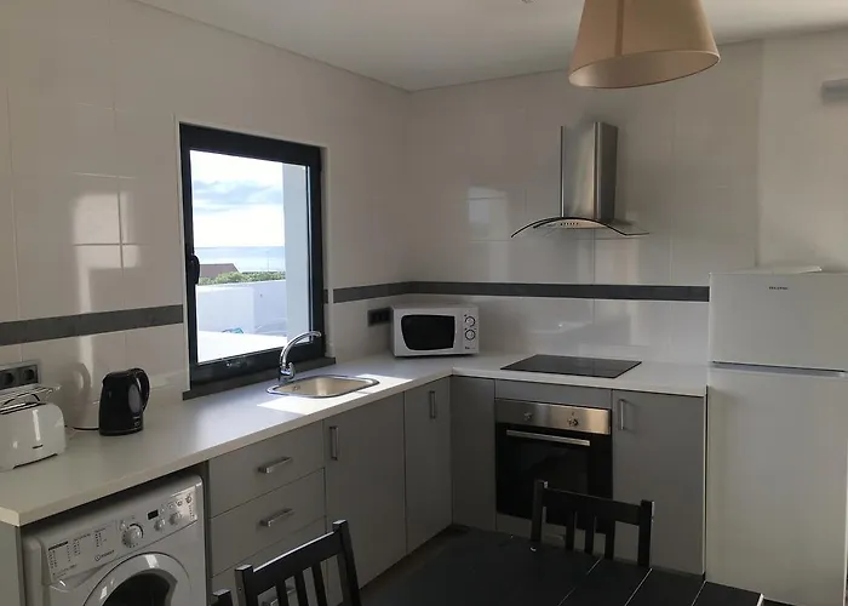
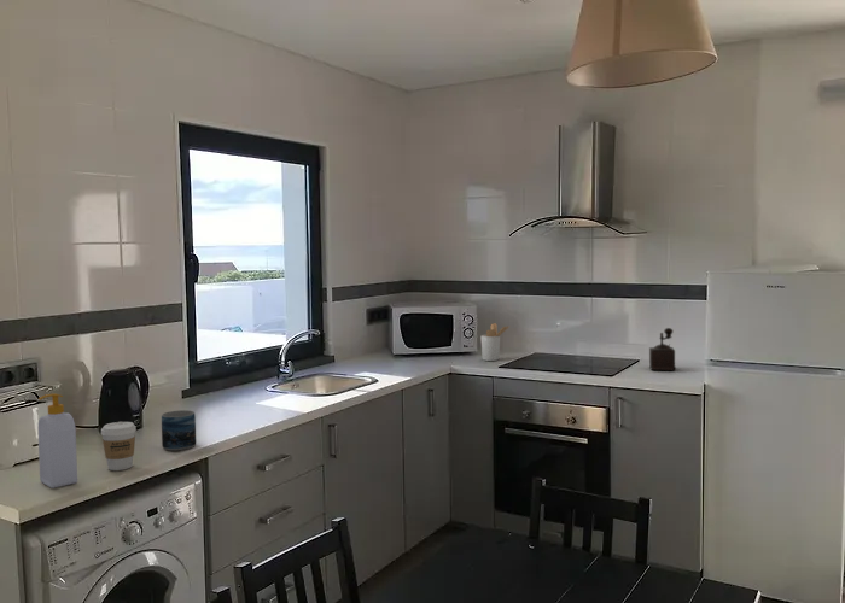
+ mug (177, 428)
+ soap bottle (54, 438)
+ pepper mill (662, 349)
+ utensil holder (495, 341)
+ coffee cup (118, 445)
